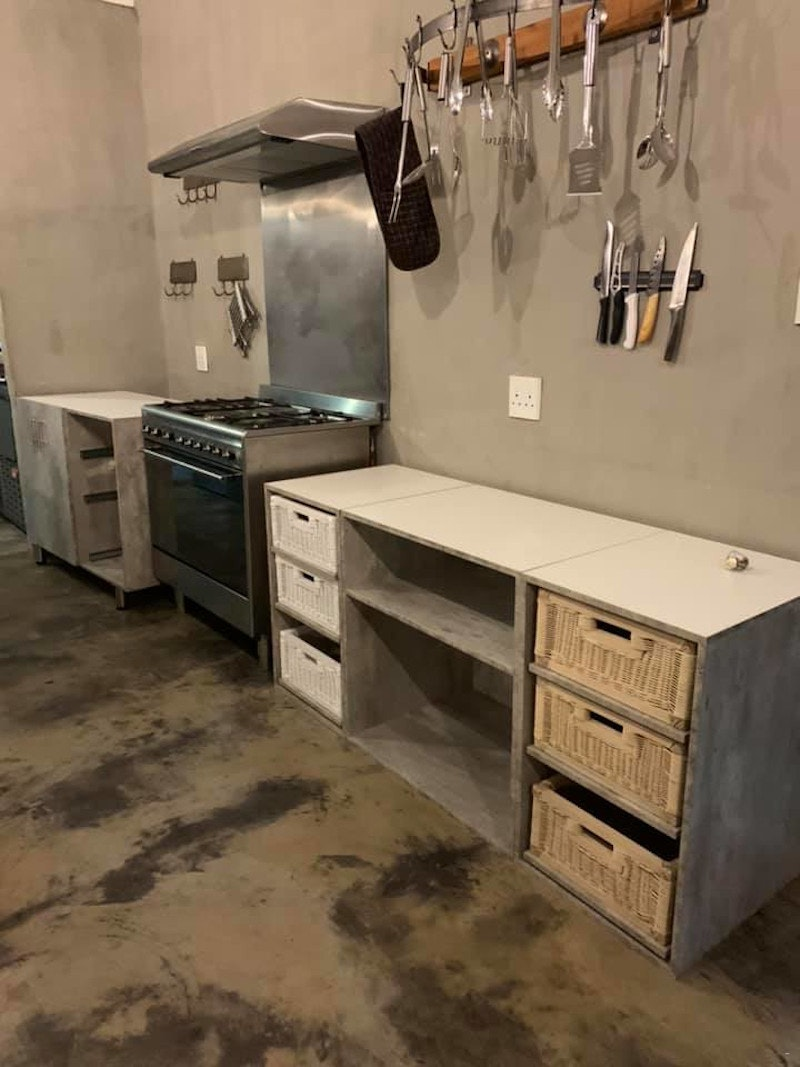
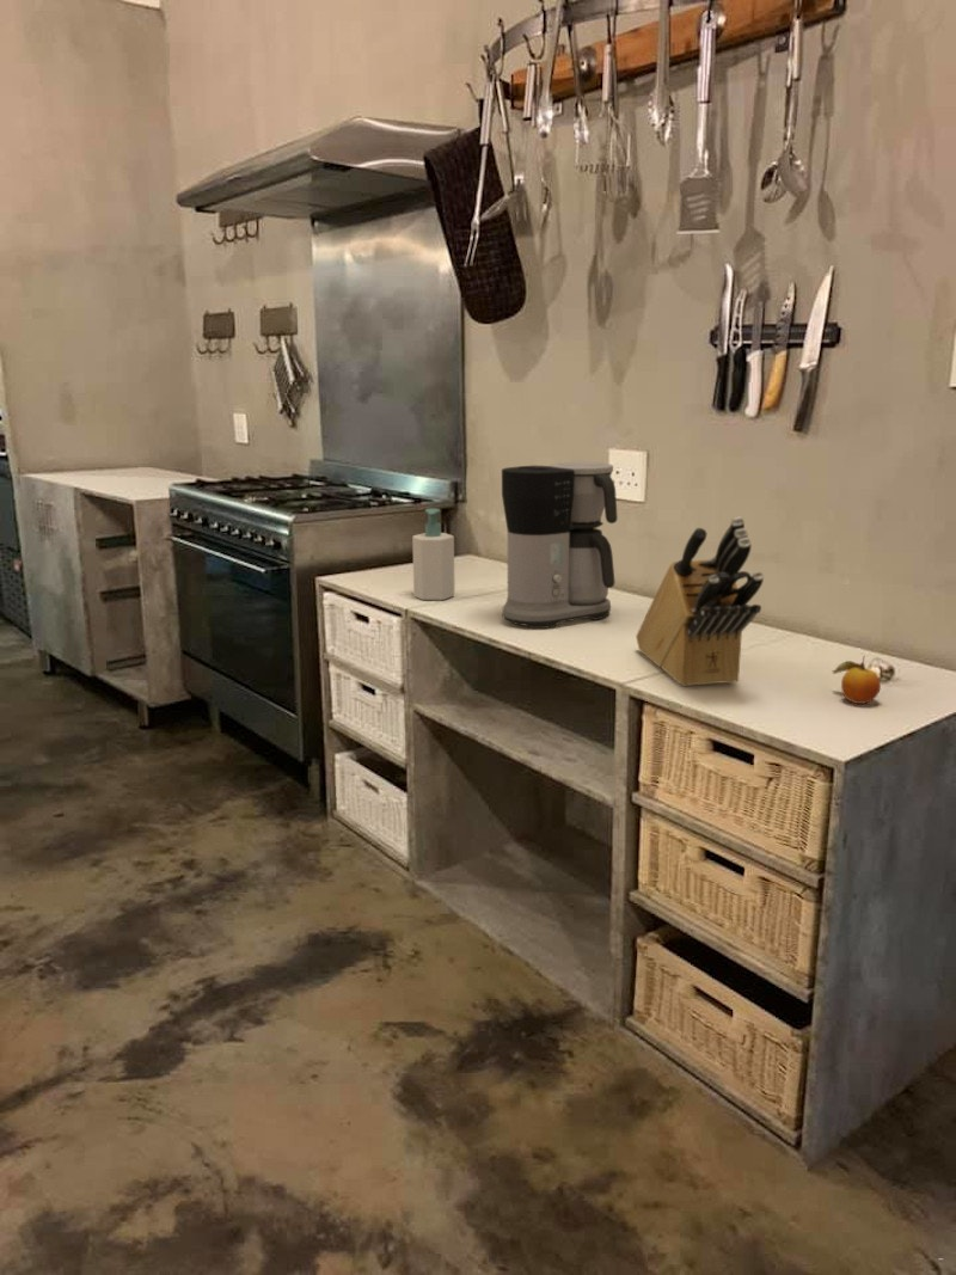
+ fruit (853, 675)
+ coffee maker (563, 543)
+ knife block (697, 593)
+ soap bottle (433, 552)
